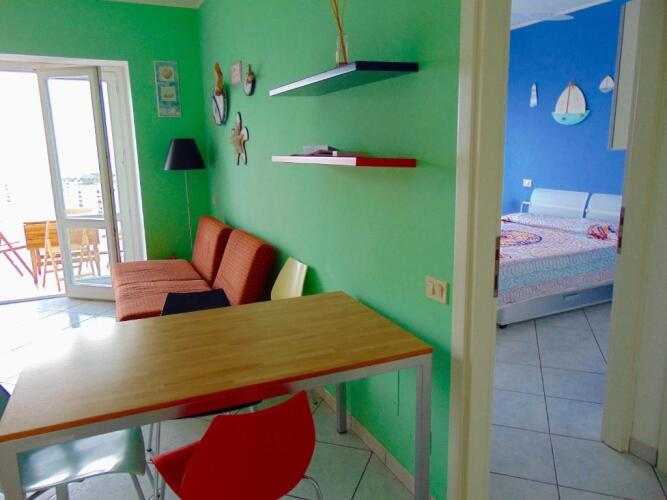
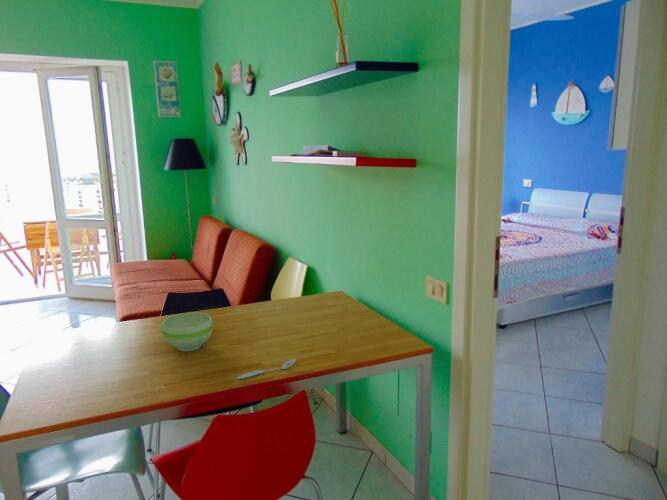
+ spoon (267, 370)
+ bowl (188, 333)
